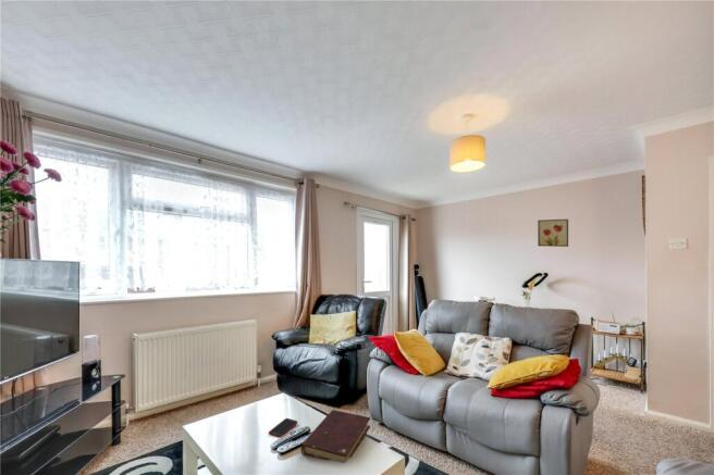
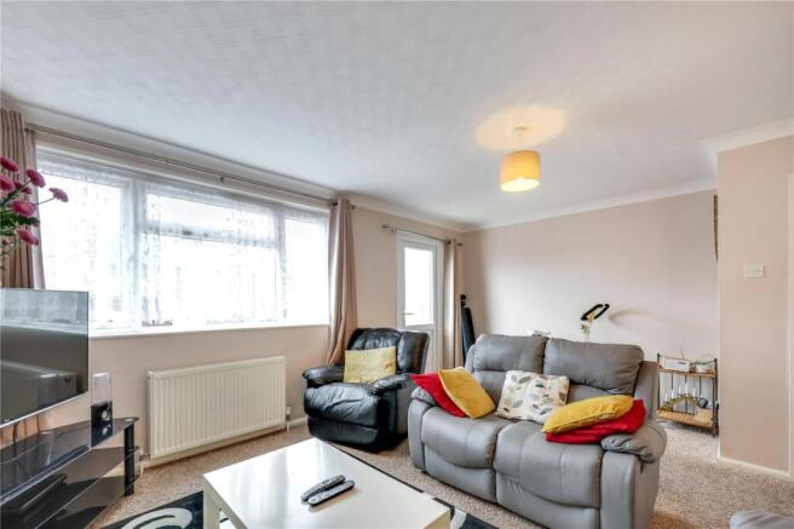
- cell phone (283, 427)
- book (337, 435)
- wall art (553, 233)
